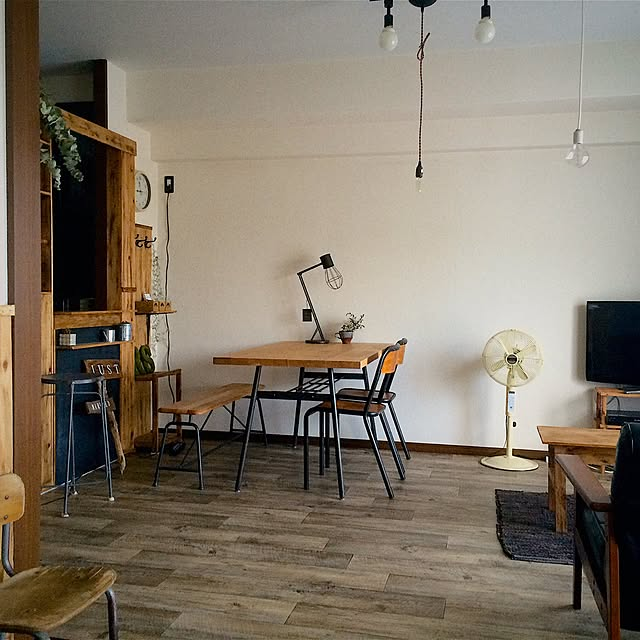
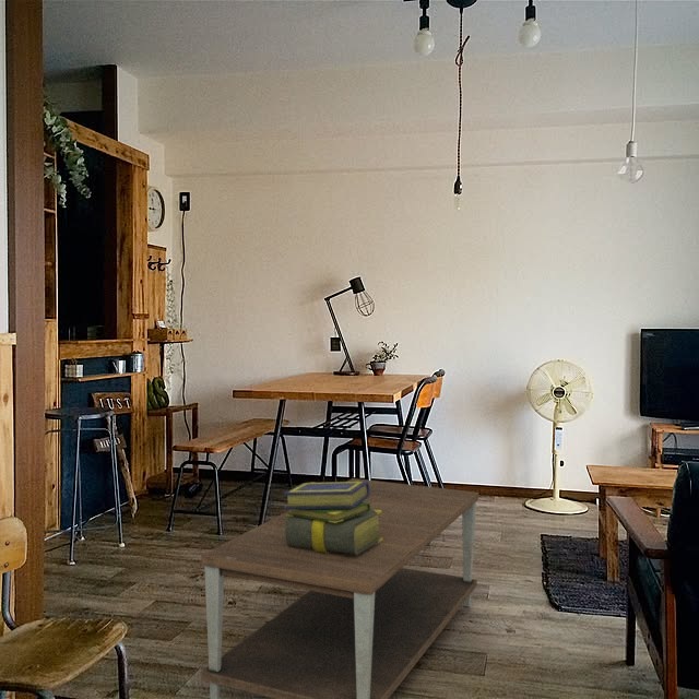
+ stack of books (330, 513)
+ coffee table (359, 583)
